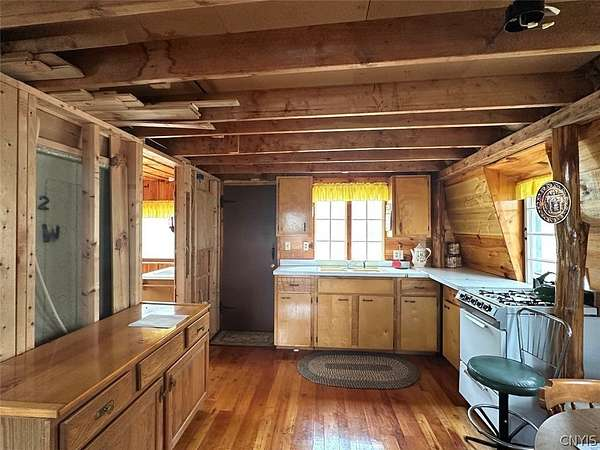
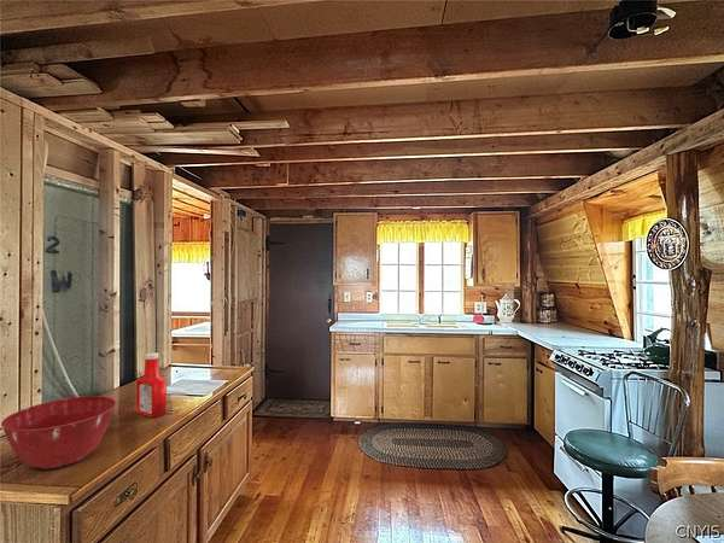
+ mixing bowl (62, 433)
+ soap bottle (151, 383)
